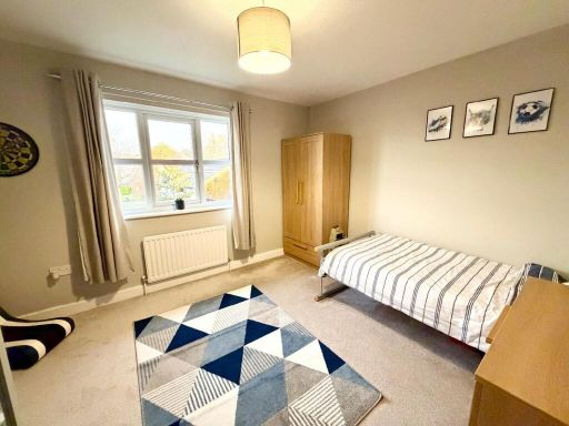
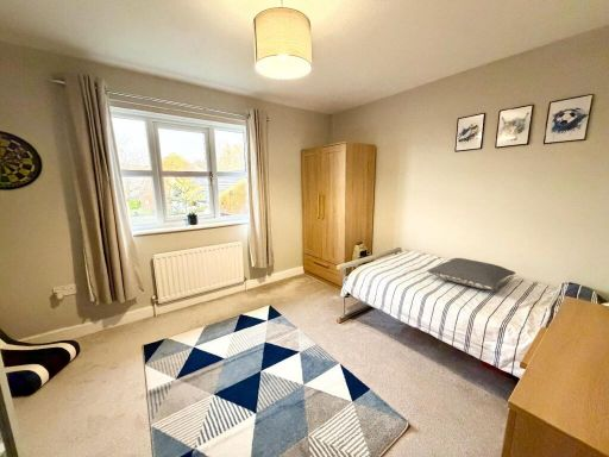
+ pillow (470, 271)
